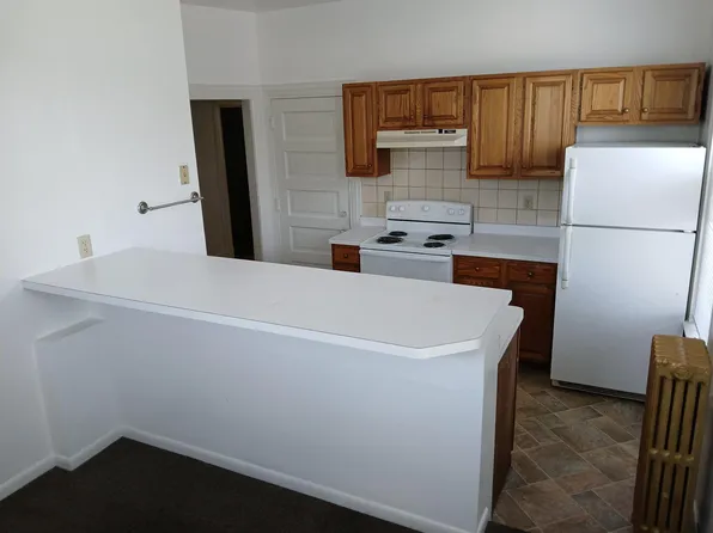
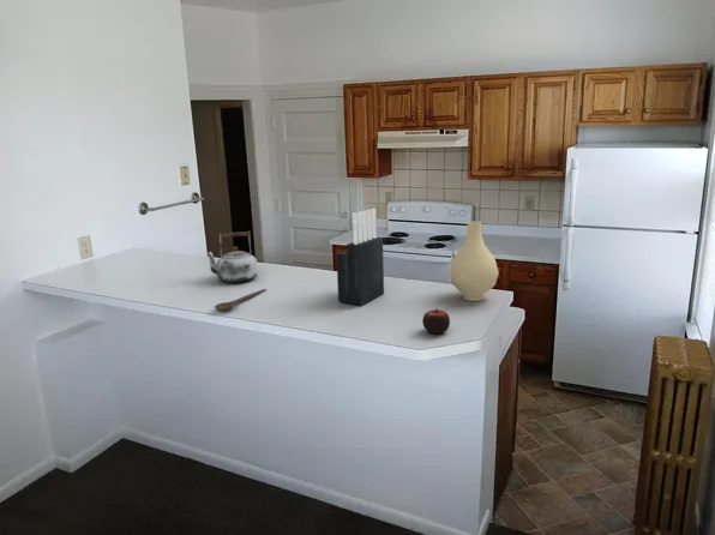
+ apple (435, 320)
+ knife block (358, 254)
+ kettle (230, 256)
+ vase (473, 260)
+ wooden spoon (242, 299)
